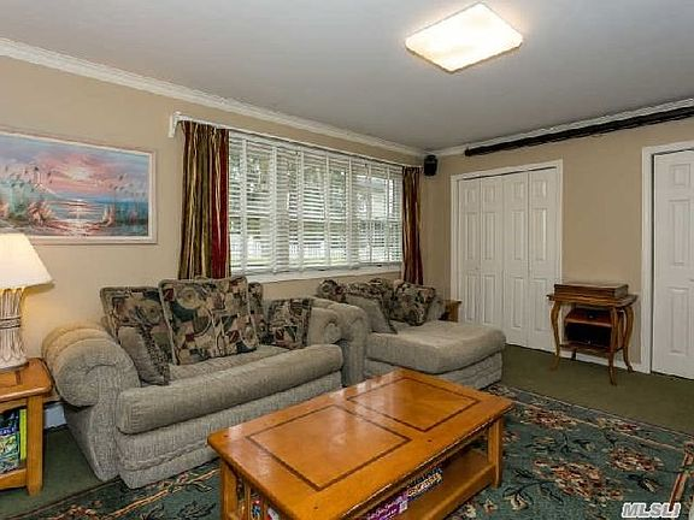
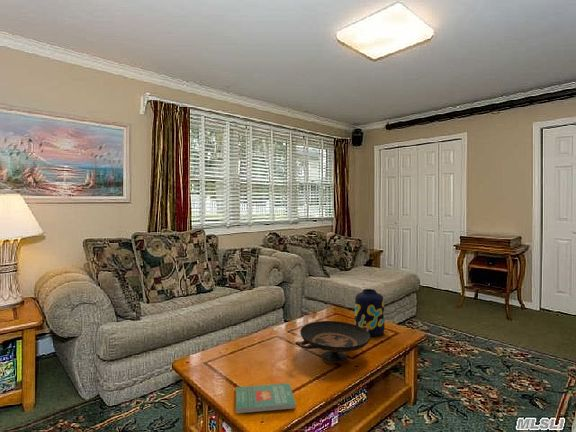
+ vase (369, 311)
+ book (264, 397)
+ decorative bowl (334, 344)
